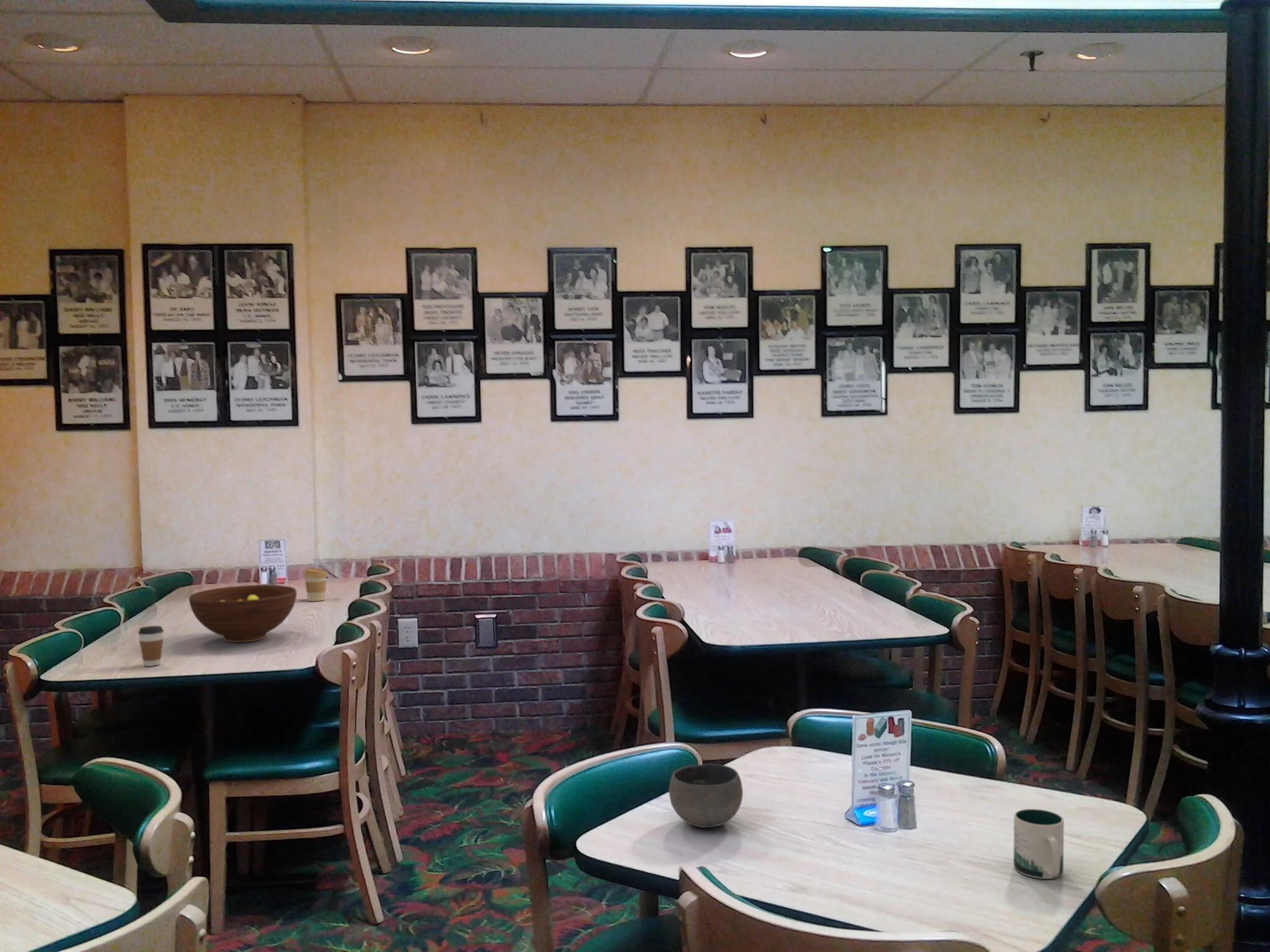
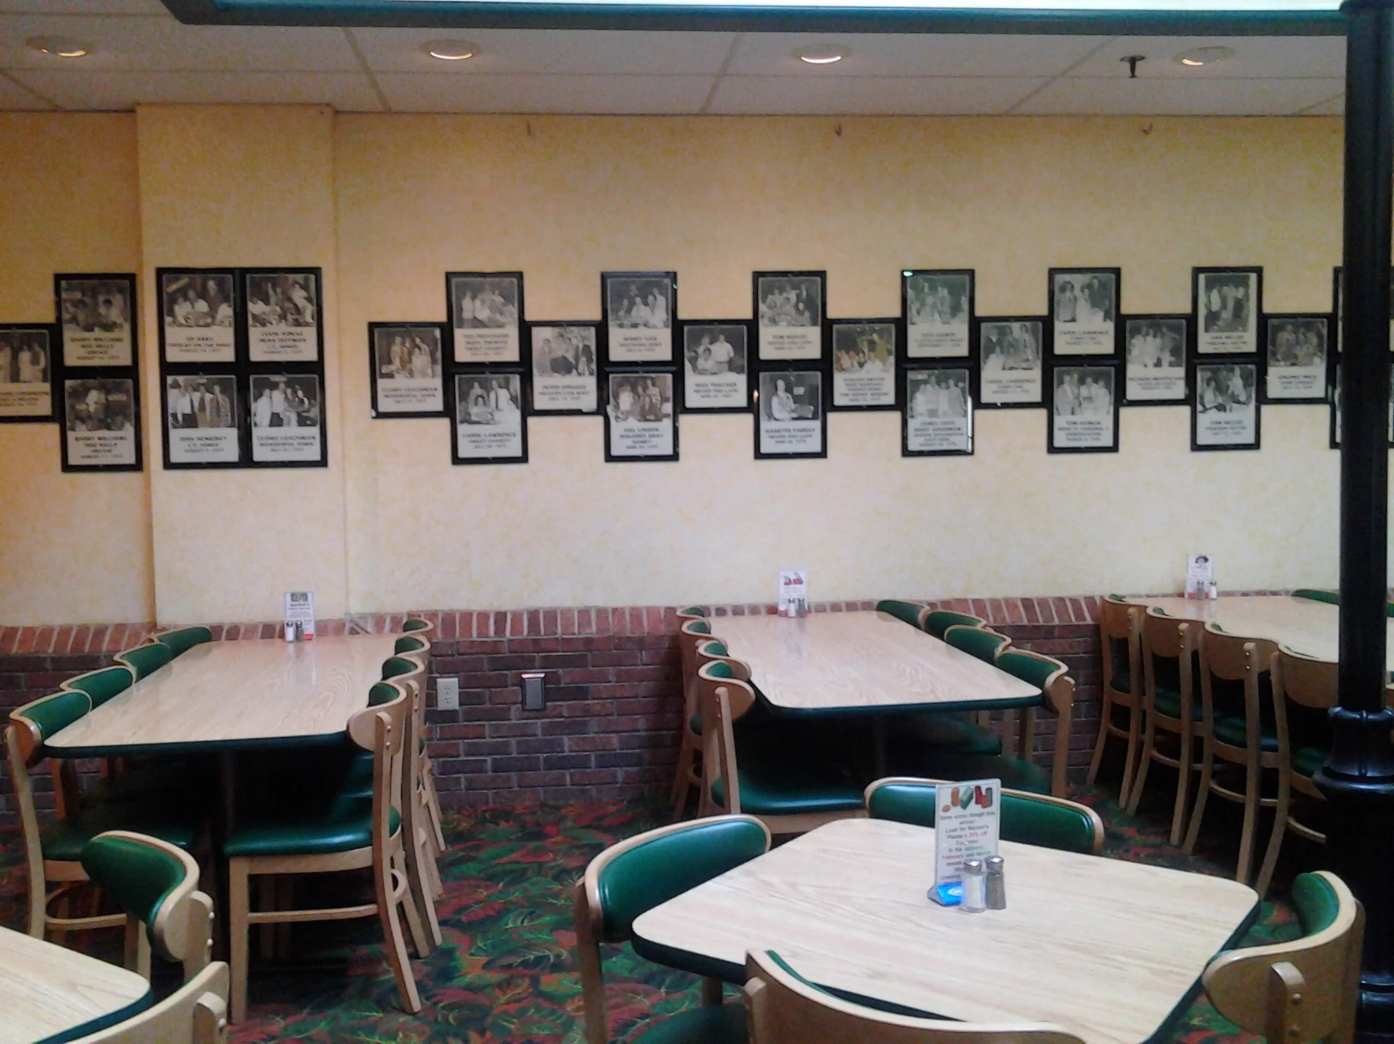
- bowl (706, 798)
- coffee cup (151, 645)
- mug (1042, 847)
- fruit bowl (244, 616)
- coffee cup (316, 584)
